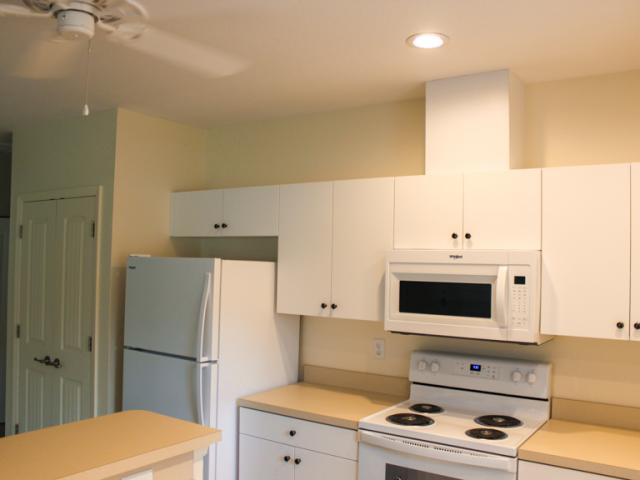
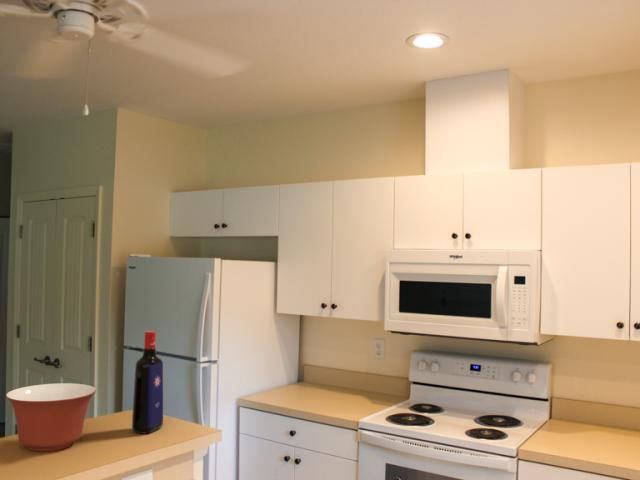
+ liquor bottle (148, 380)
+ mixing bowl (51, 418)
